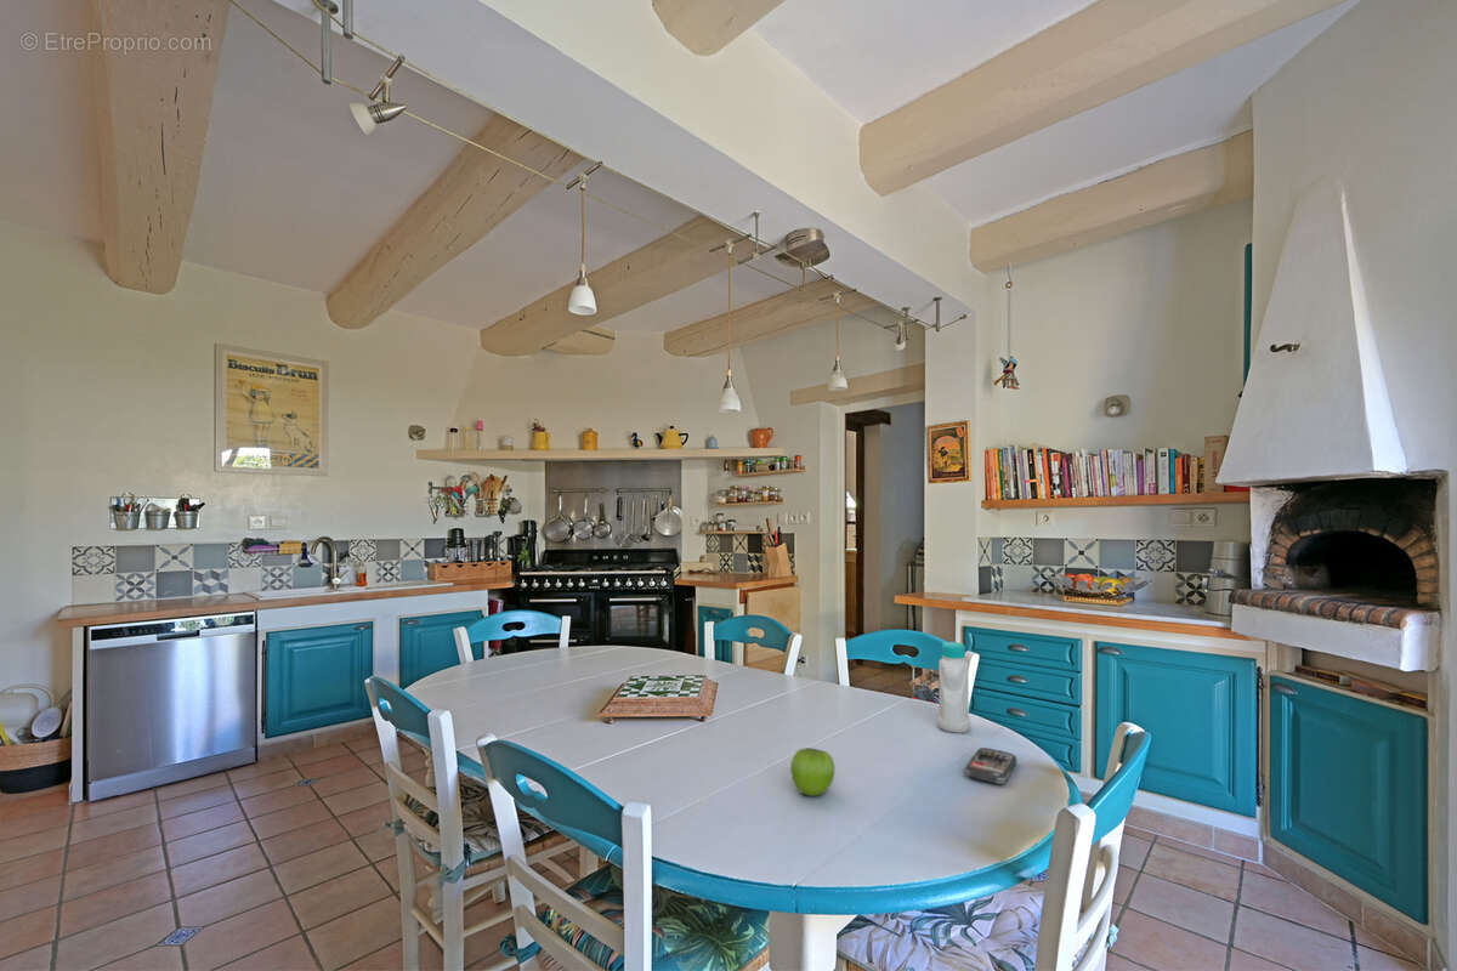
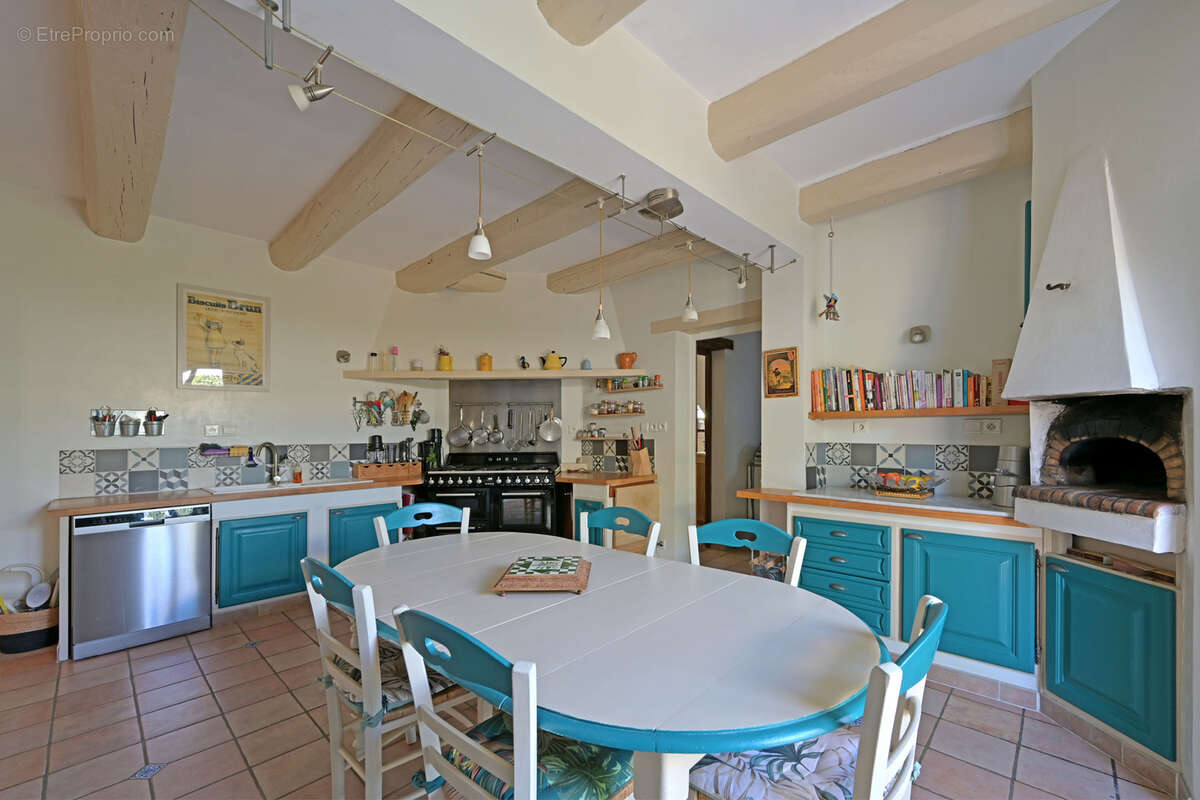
- bottle (953, 685)
- smartphone (991, 765)
- fruit (812, 770)
